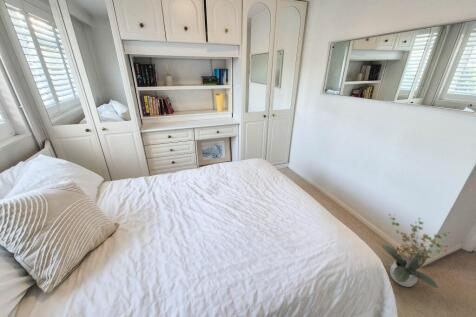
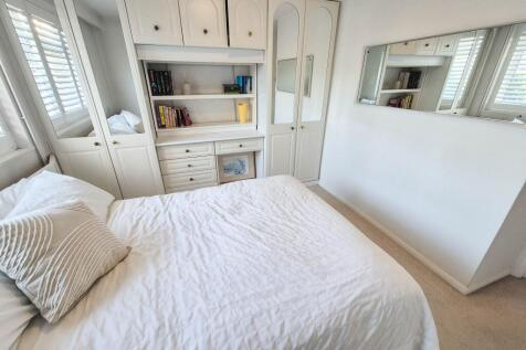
- potted plant (409, 253)
